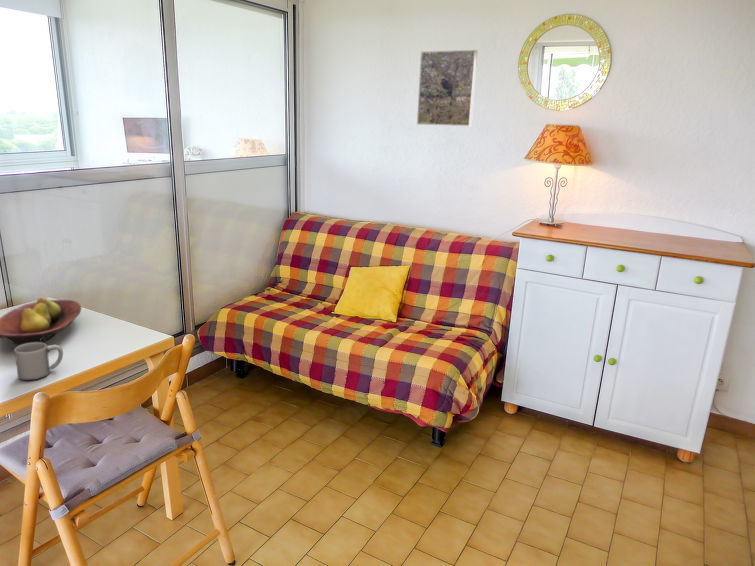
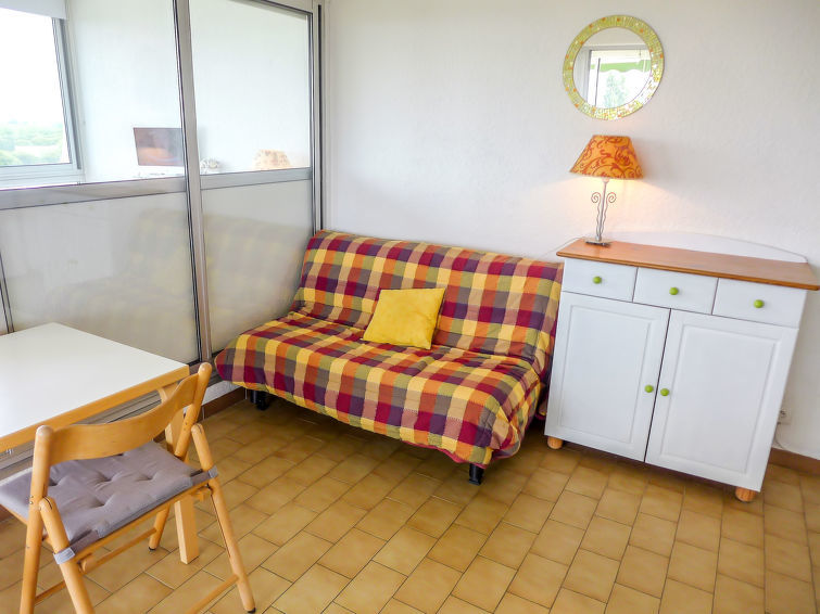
- fruit bowl (38, 317)
- mug (40, 359)
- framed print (446, 88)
